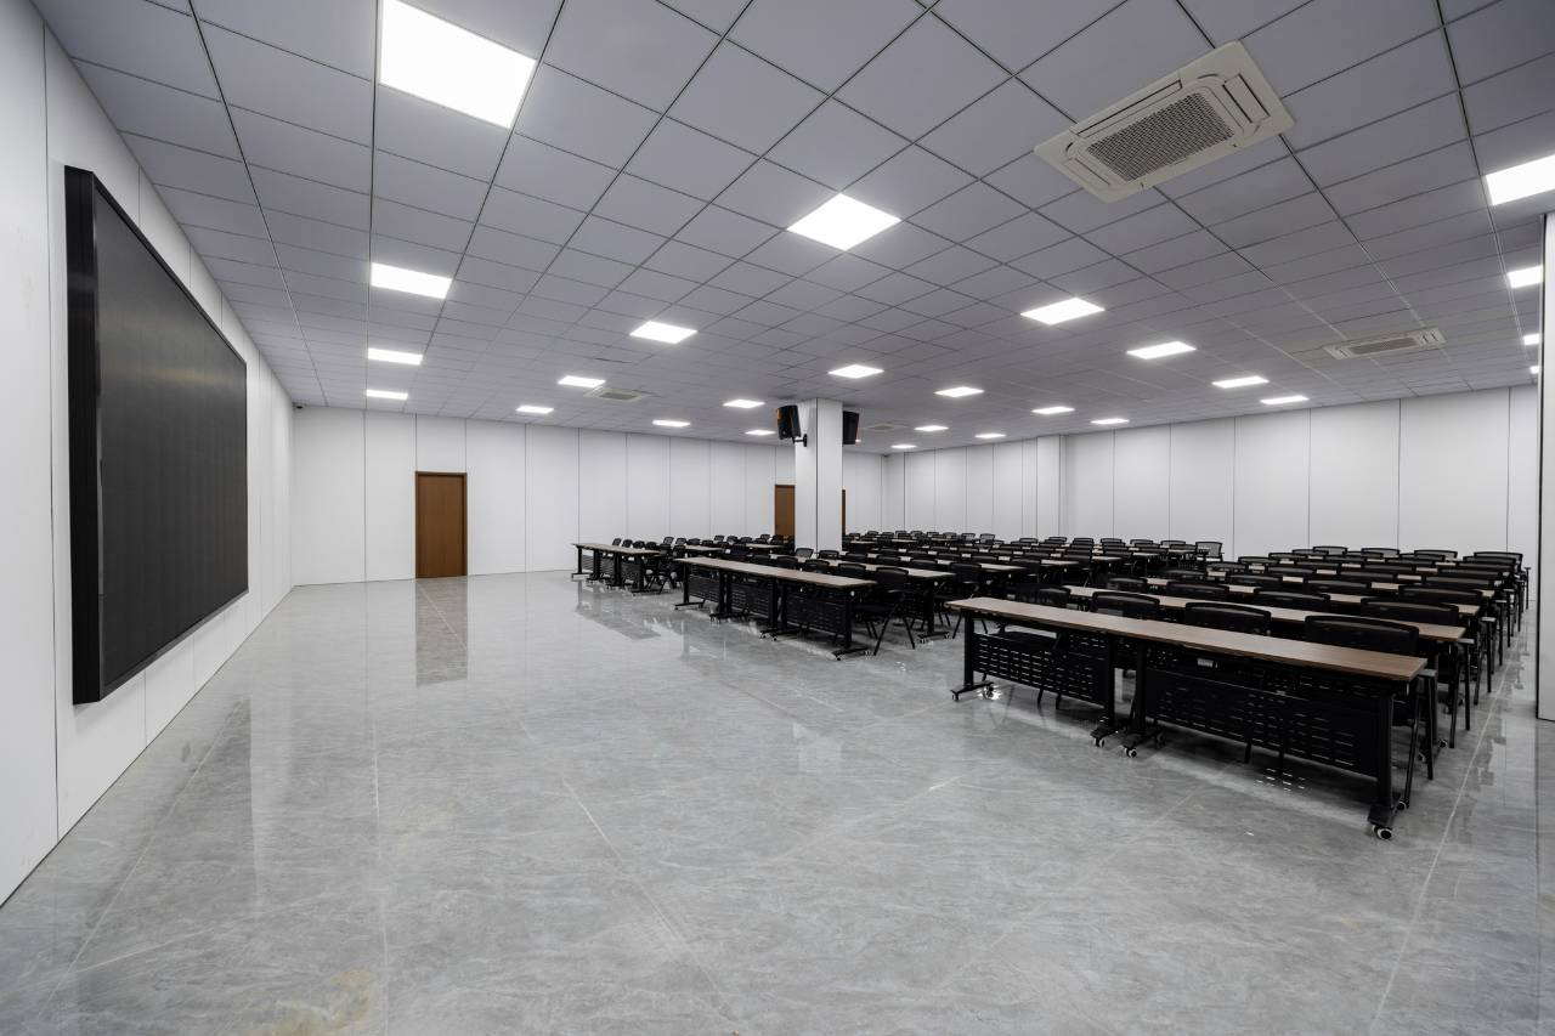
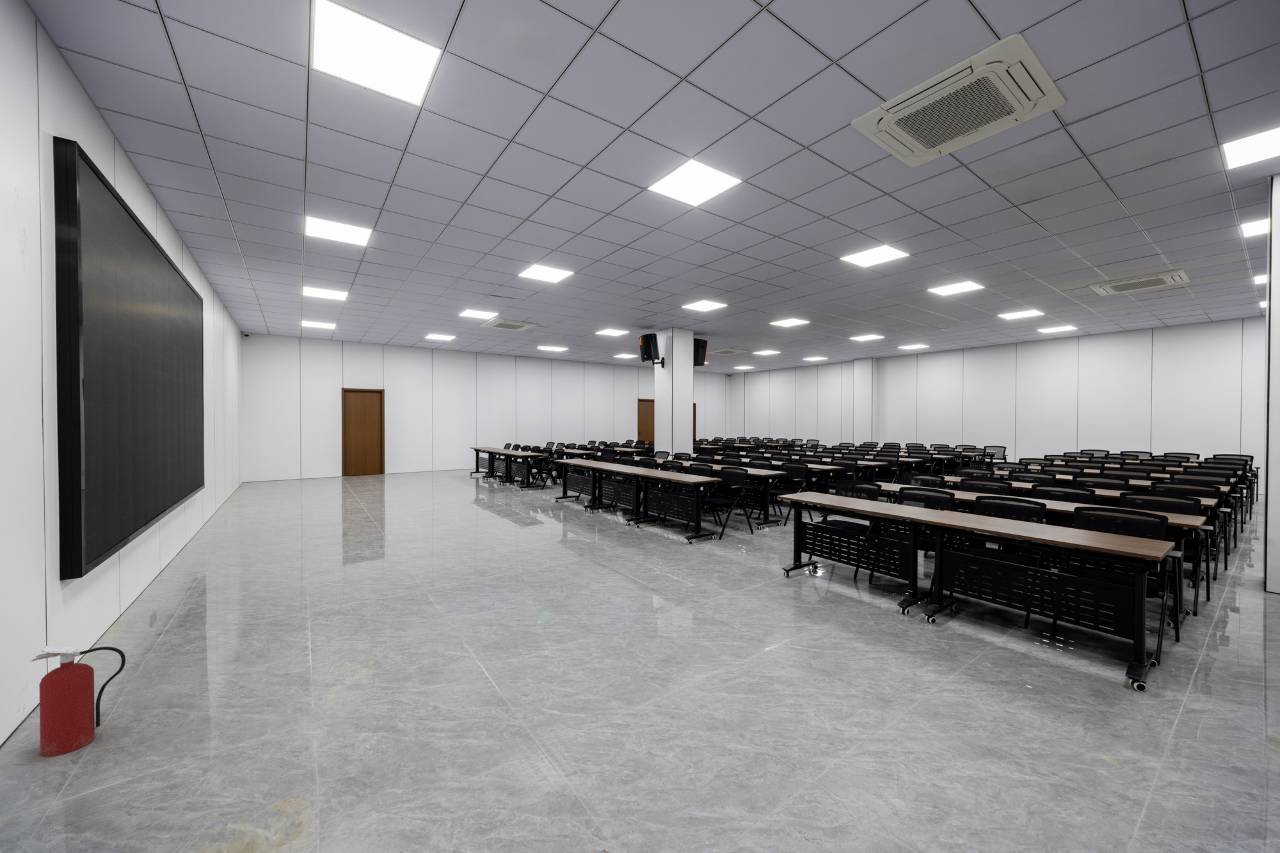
+ fire extinguisher (79, 691)
